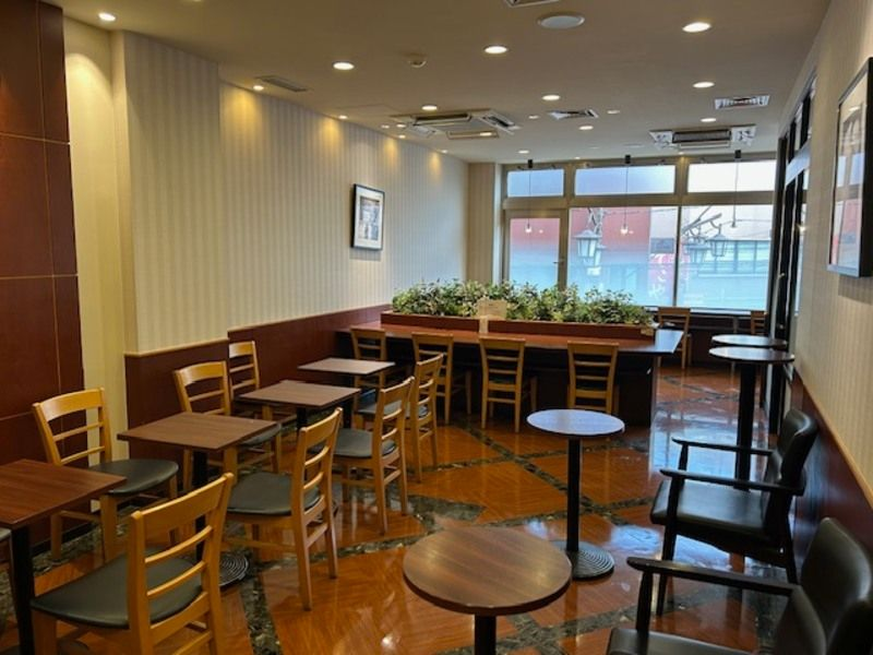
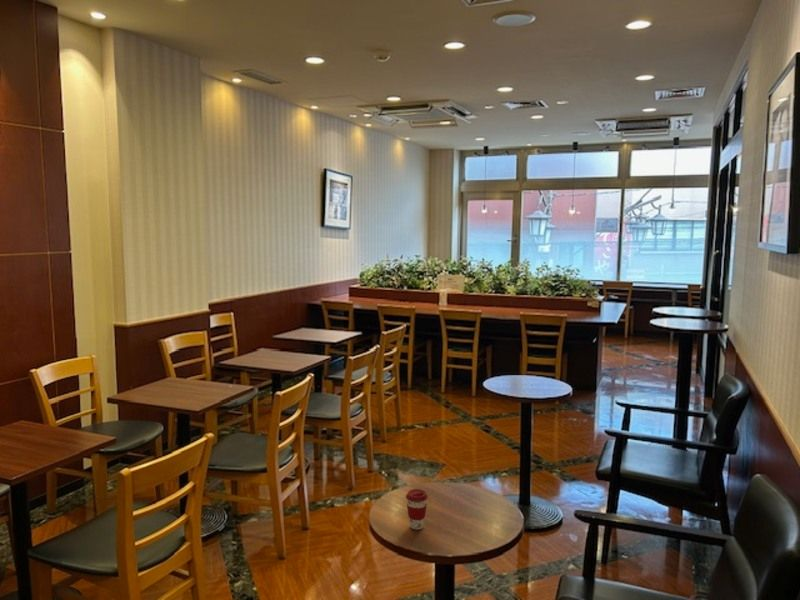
+ coffee cup (416, 509)
